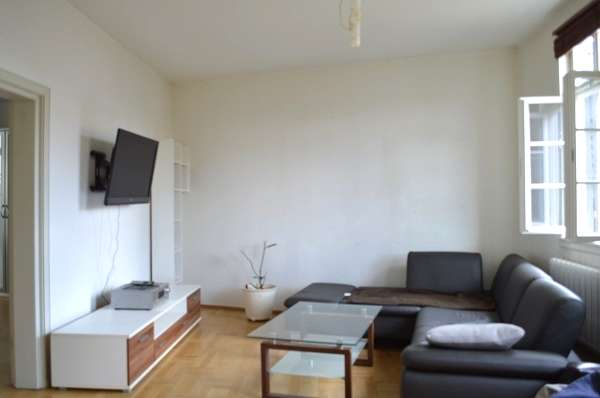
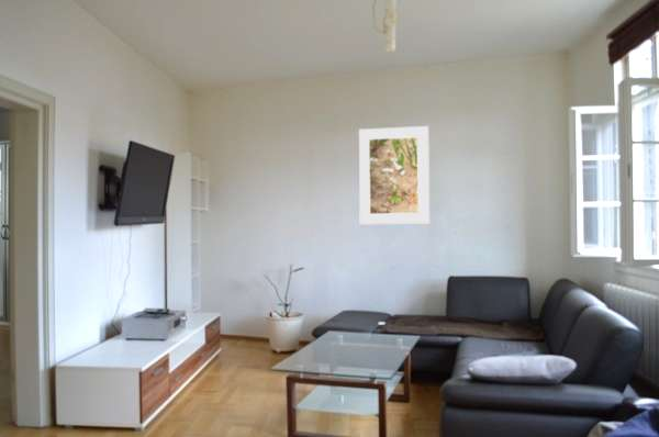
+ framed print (393, 176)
